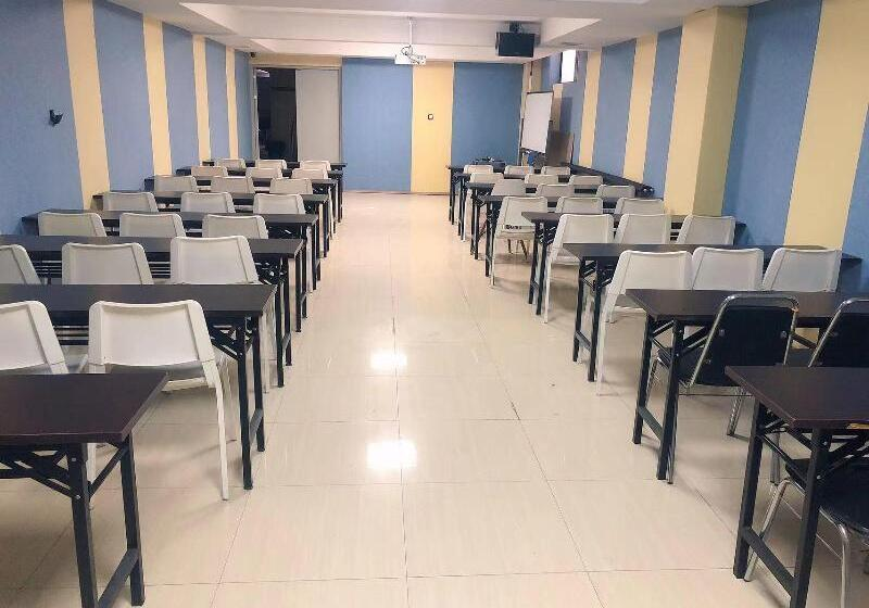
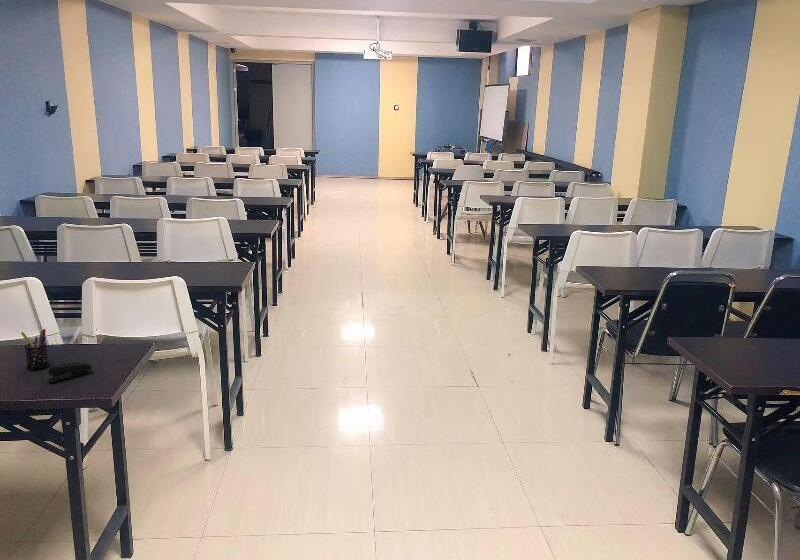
+ stapler (70, 368)
+ pen holder (38, 347)
